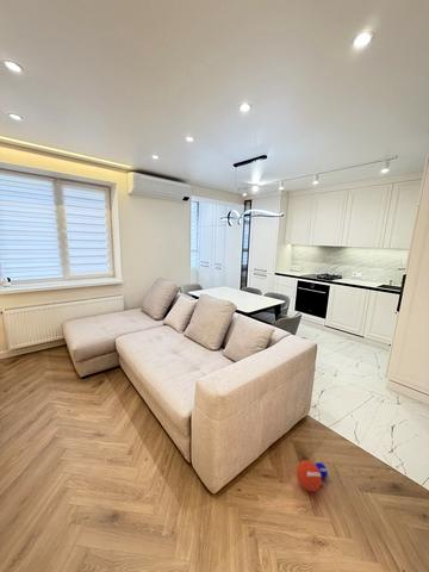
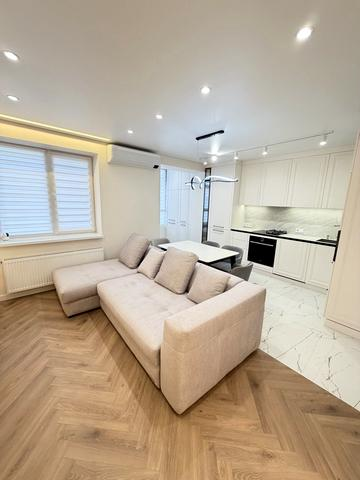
- ball (311, 470)
